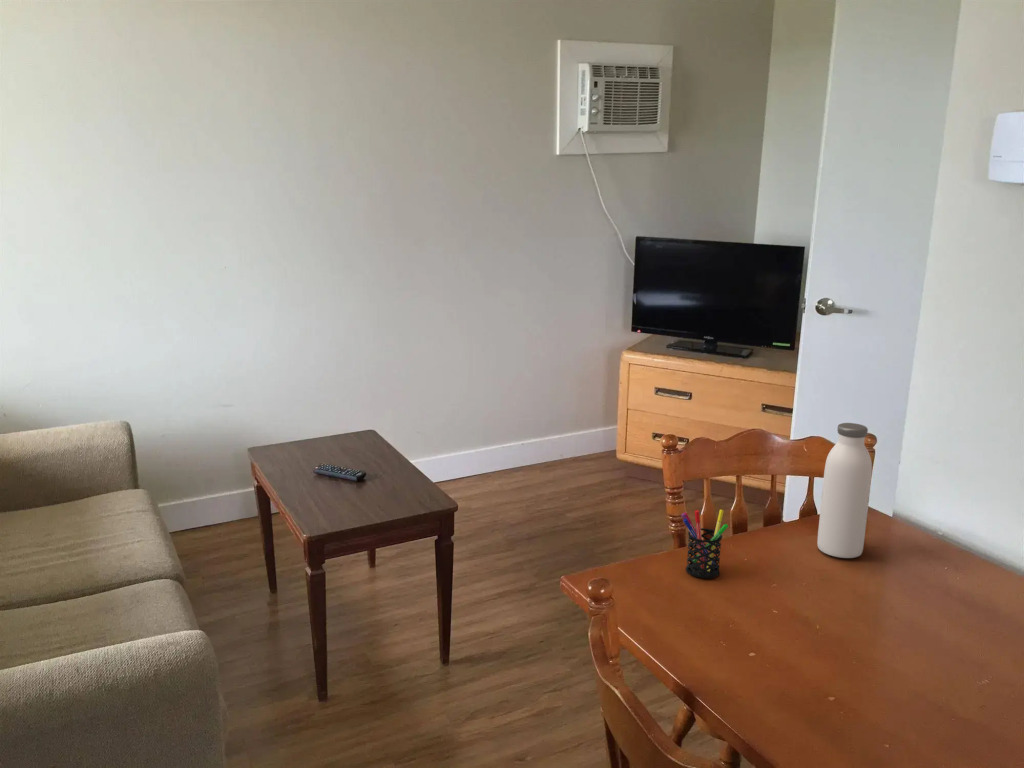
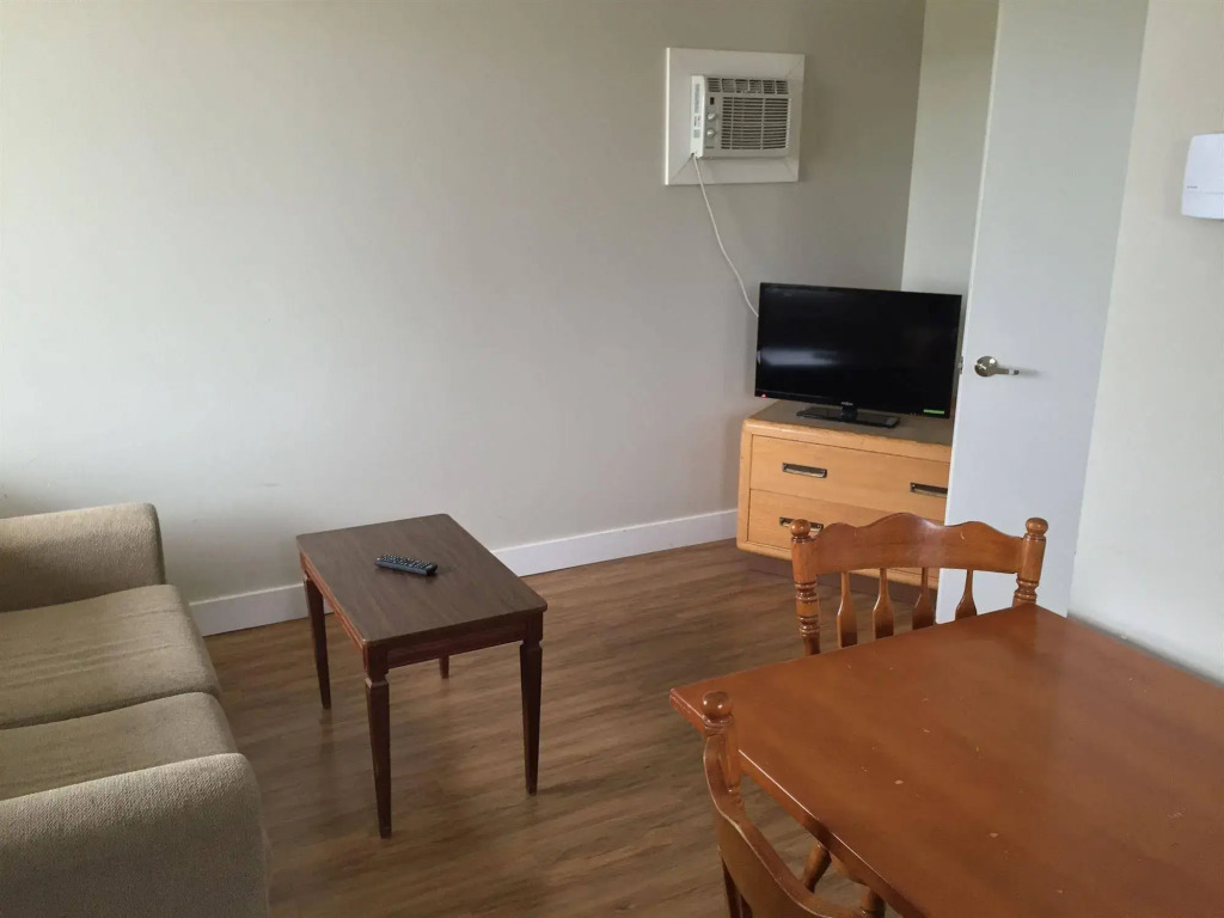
- water bottle (846, 488)
- pen holder (706, 541)
